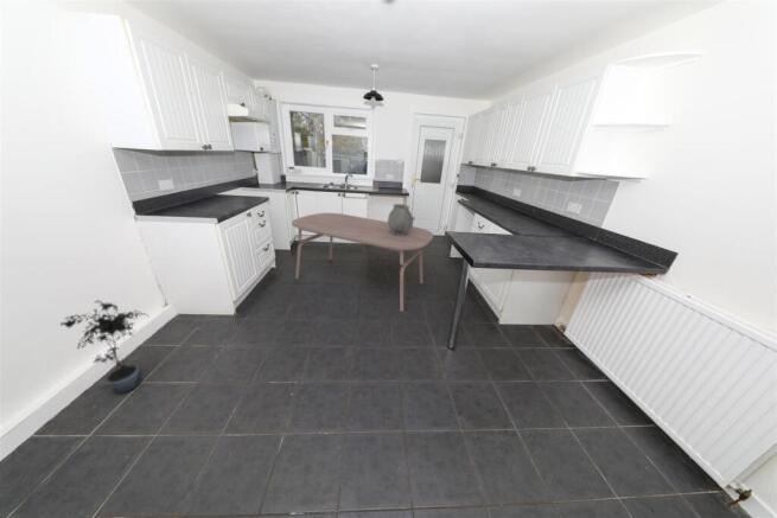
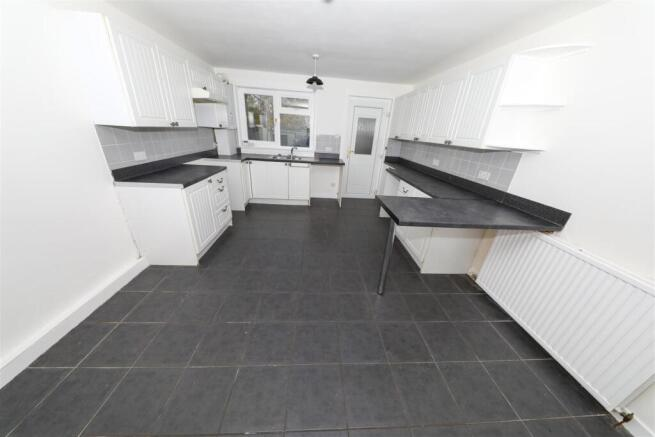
- potted plant (114, 348)
- dining table (363, 243)
- ceramic pot (401, 219)
